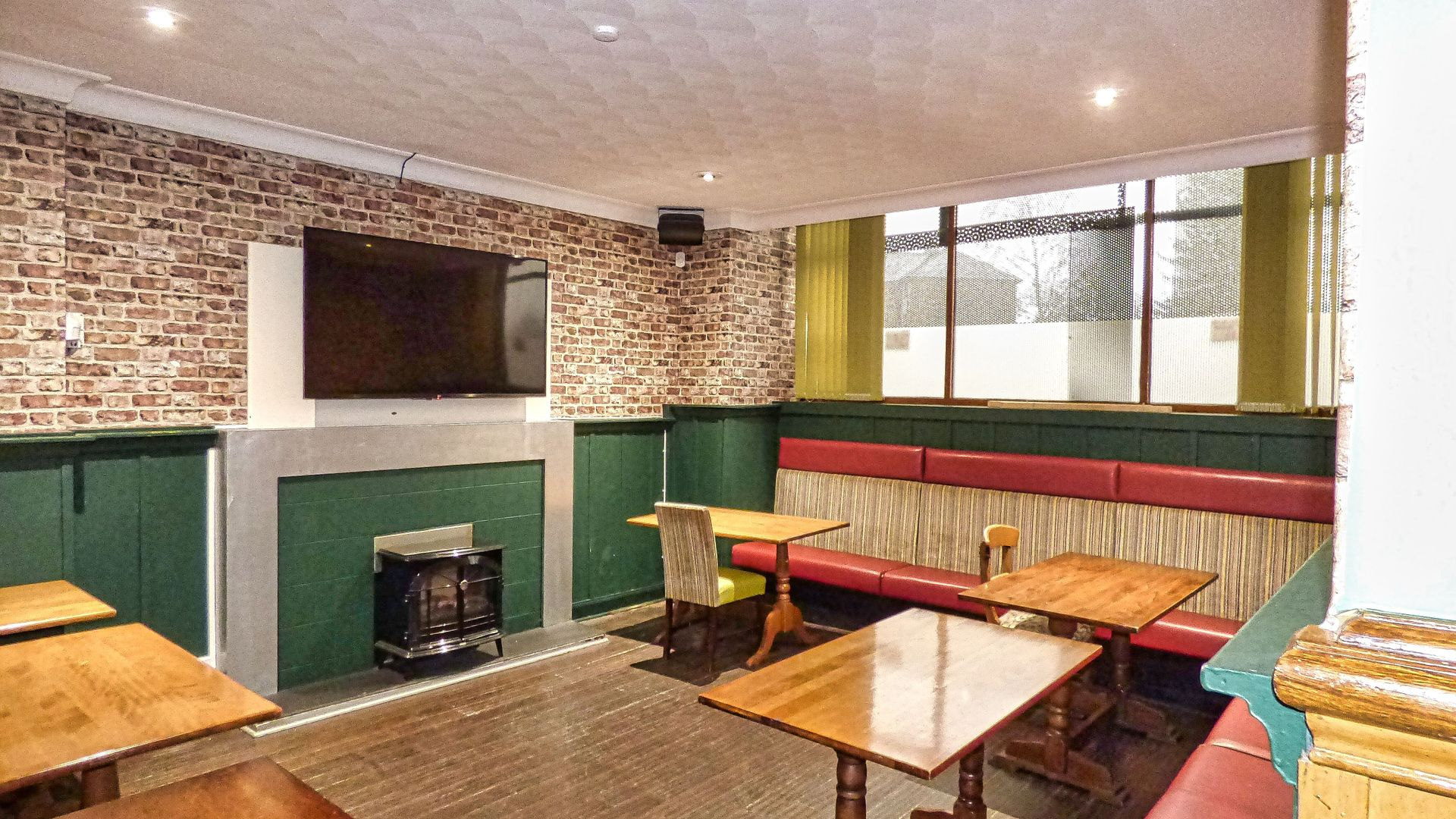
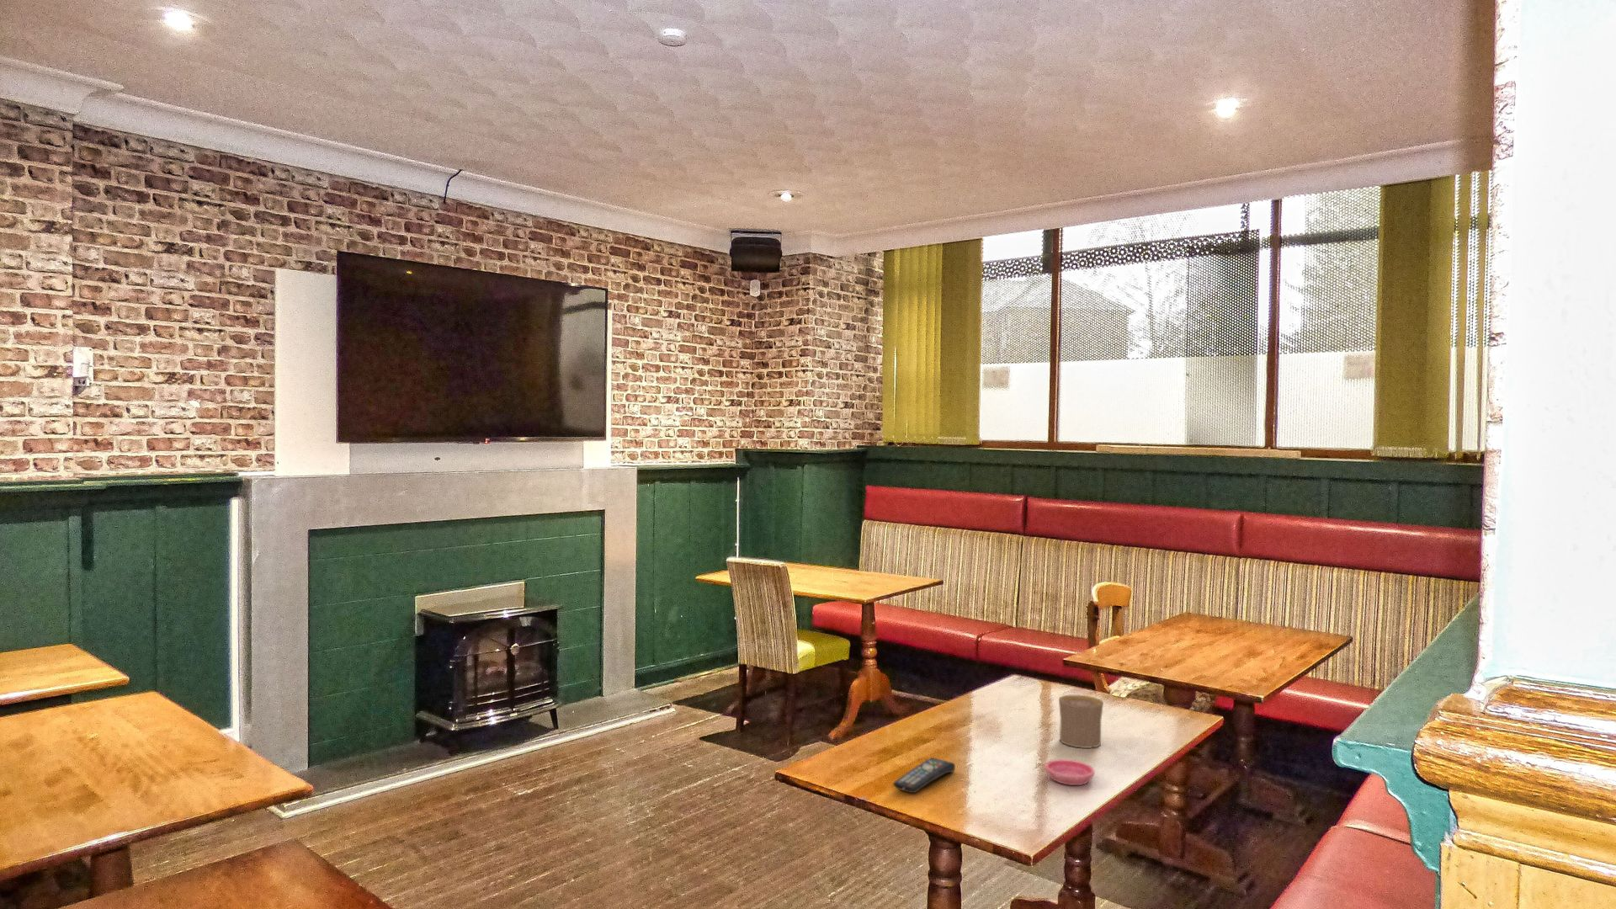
+ remote control (925, 774)
+ saucer (1069, 772)
+ cup (1080, 720)
